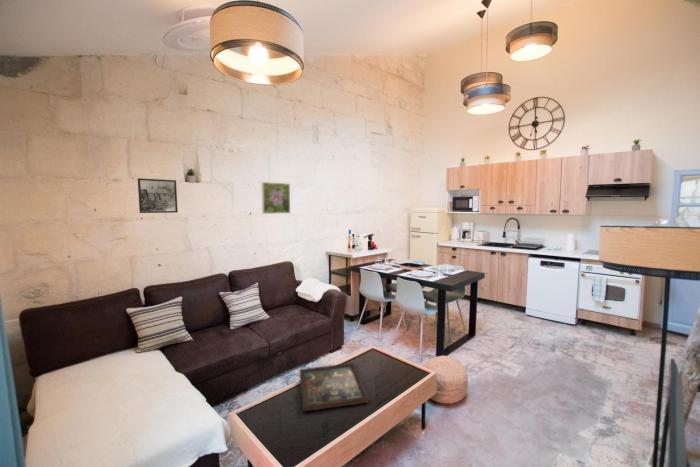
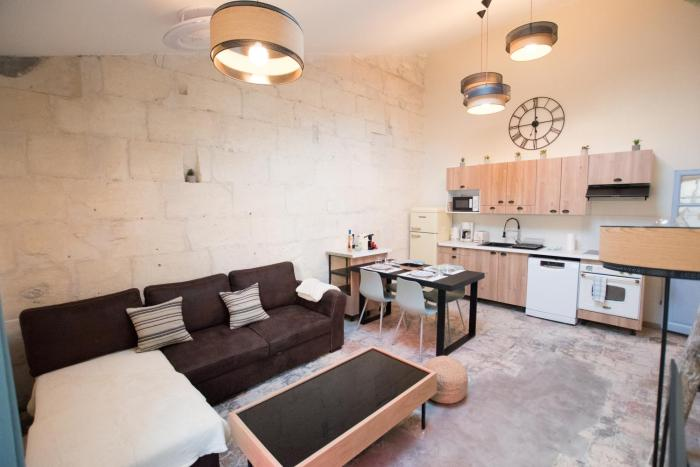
- decorative tray (331, 384)
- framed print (276, 198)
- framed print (158, 196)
